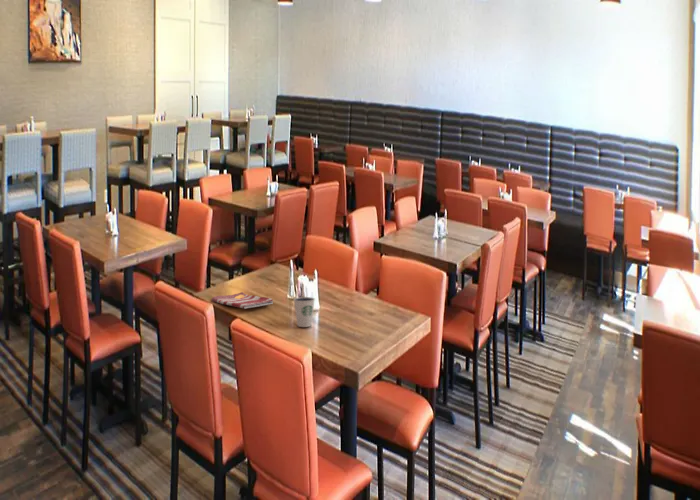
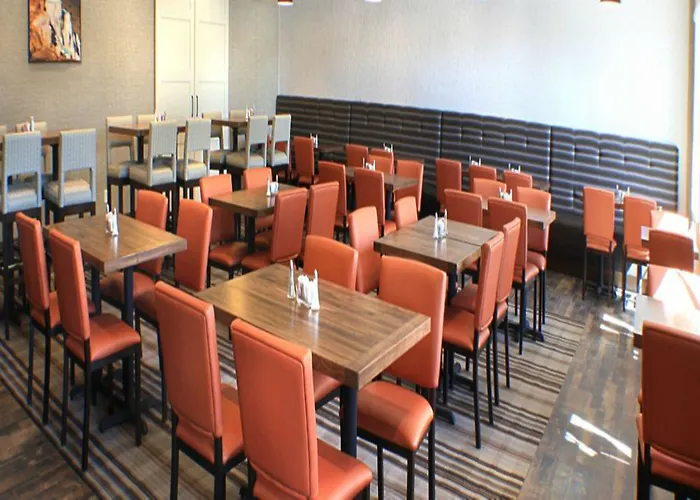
- dish towel (242, 300)
- dixie cup (304, 312)
